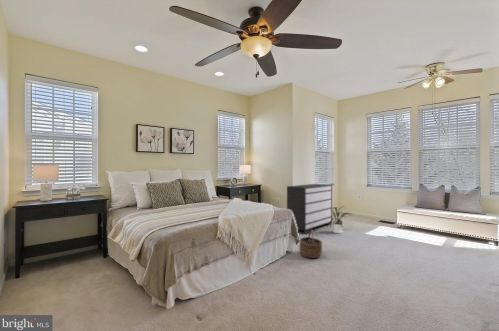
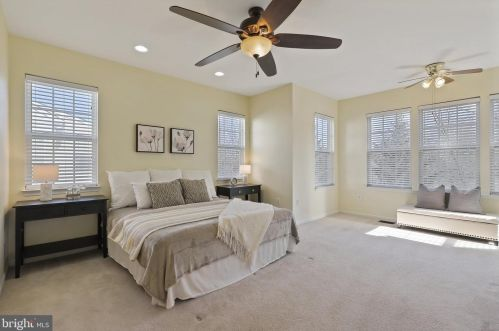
- wicker basket (310, 242)
- house plant (338, 219)
- dresser (310, 206)
